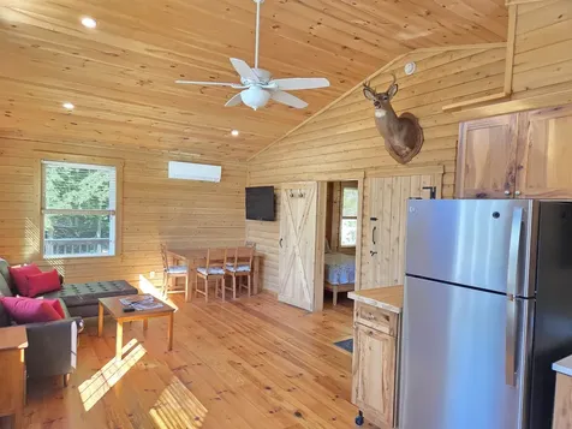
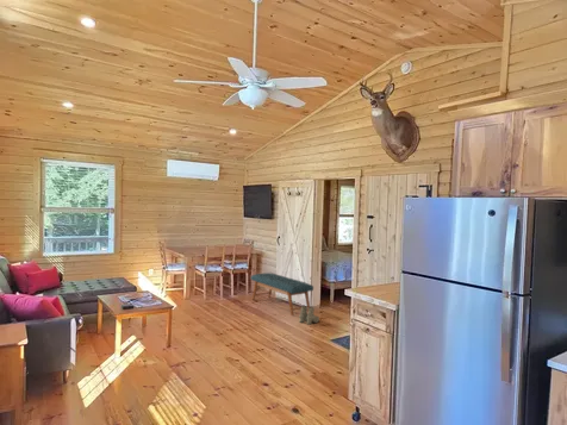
+ bench (280, 292)
+ boots (309, 313)
